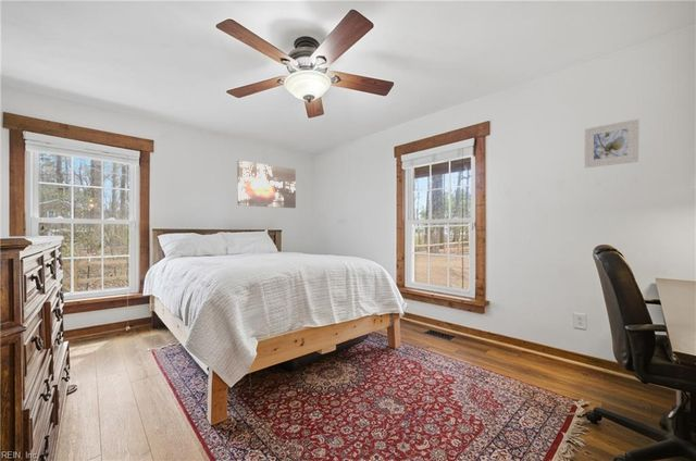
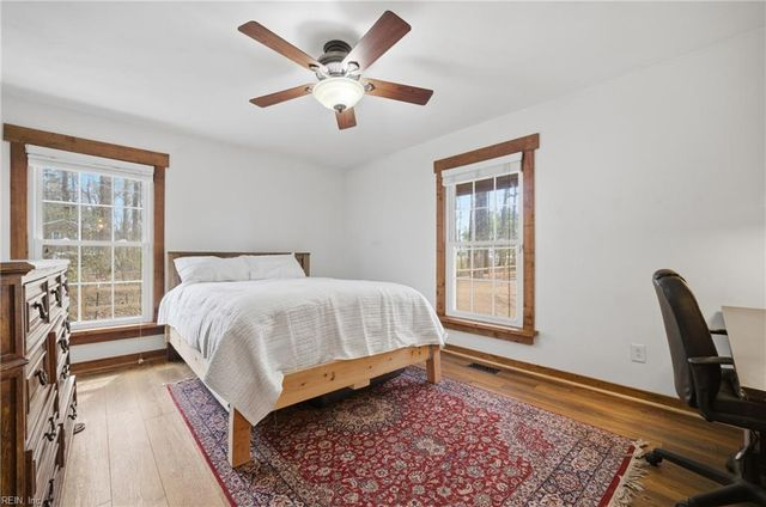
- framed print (610, 145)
- wall art (268, 186)
